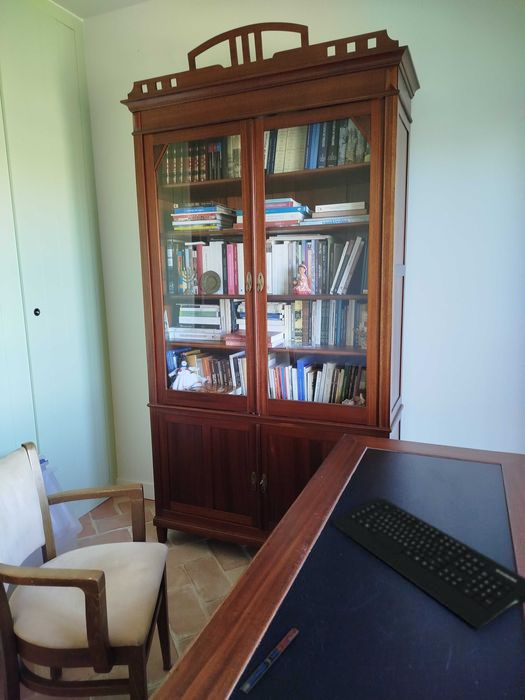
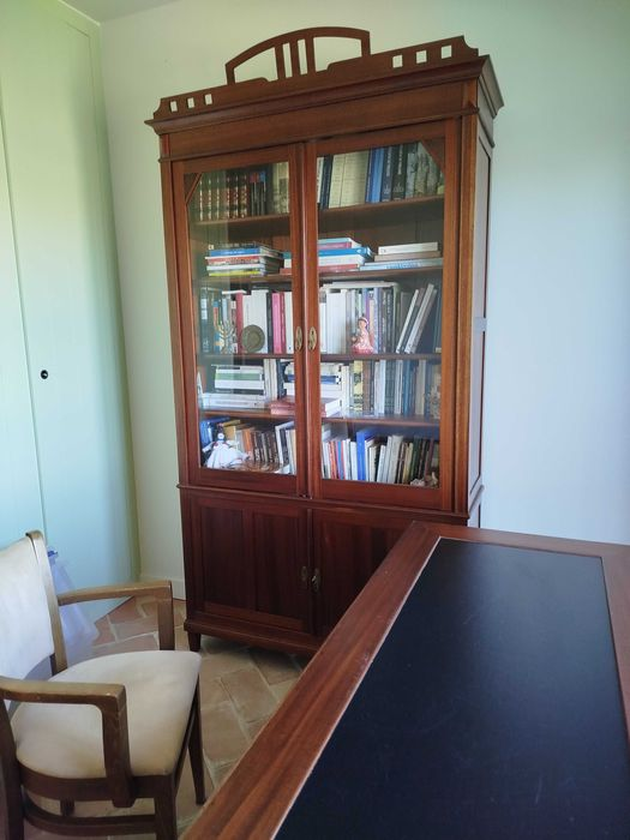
- keyboard (421, 548)
- pen (271, 657)
